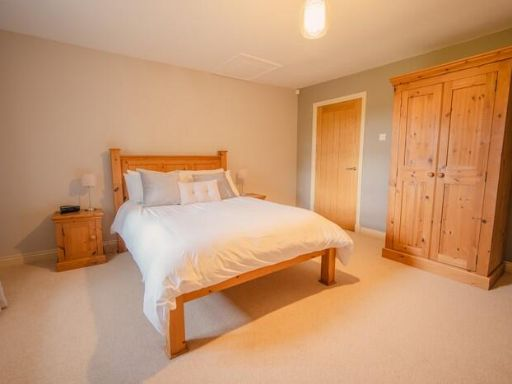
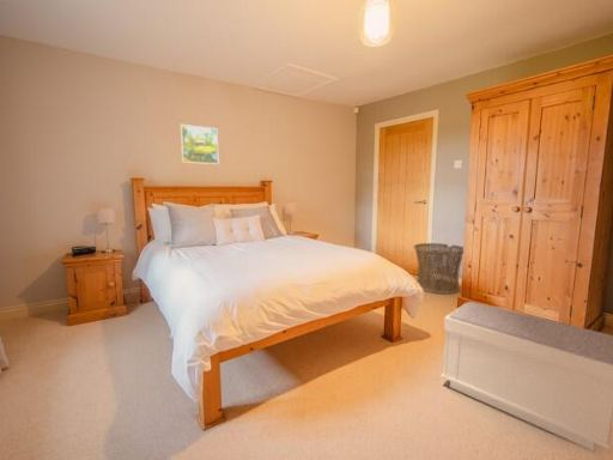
+ bench (522, 362)
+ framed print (200, 145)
+ basket (438, 267)
